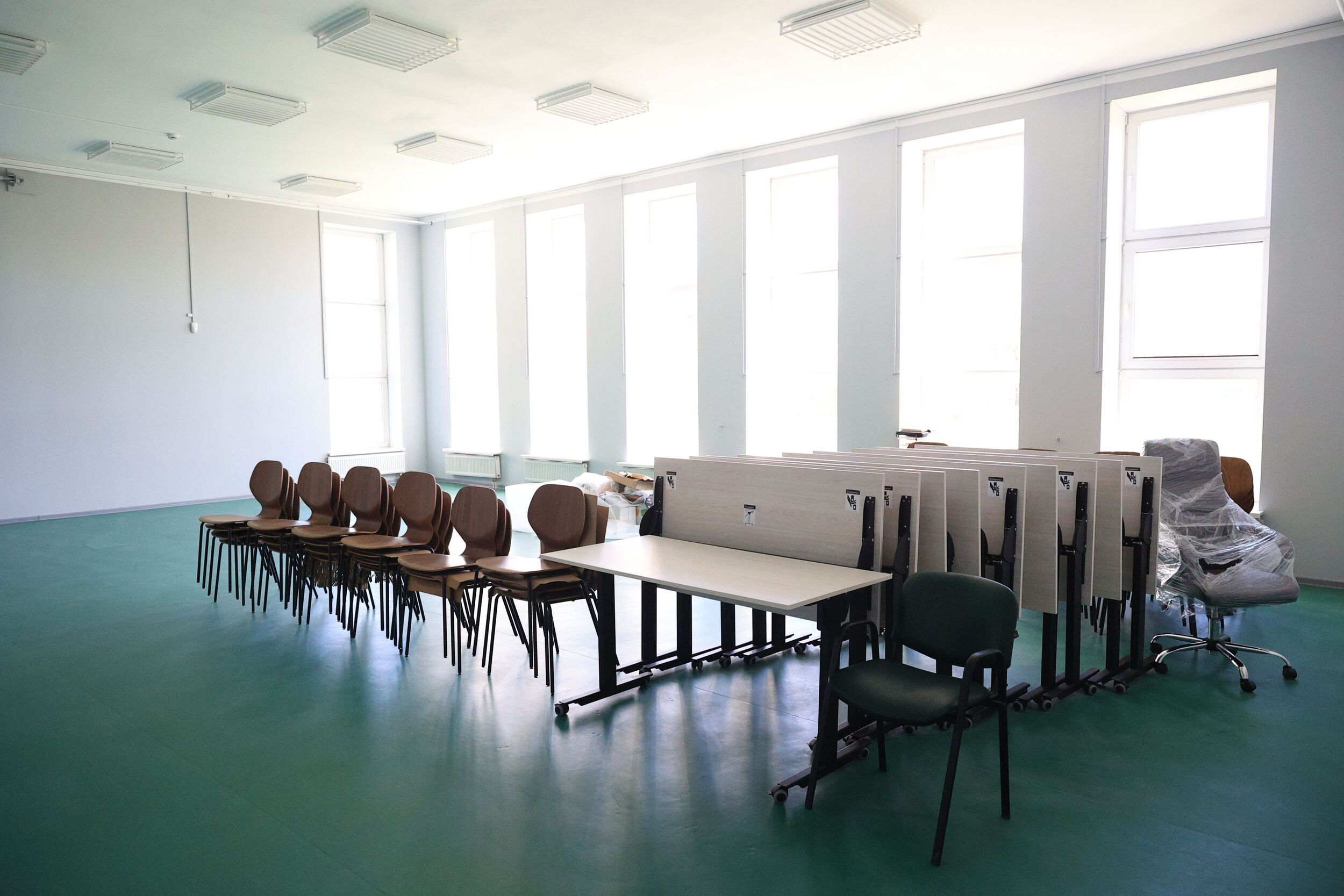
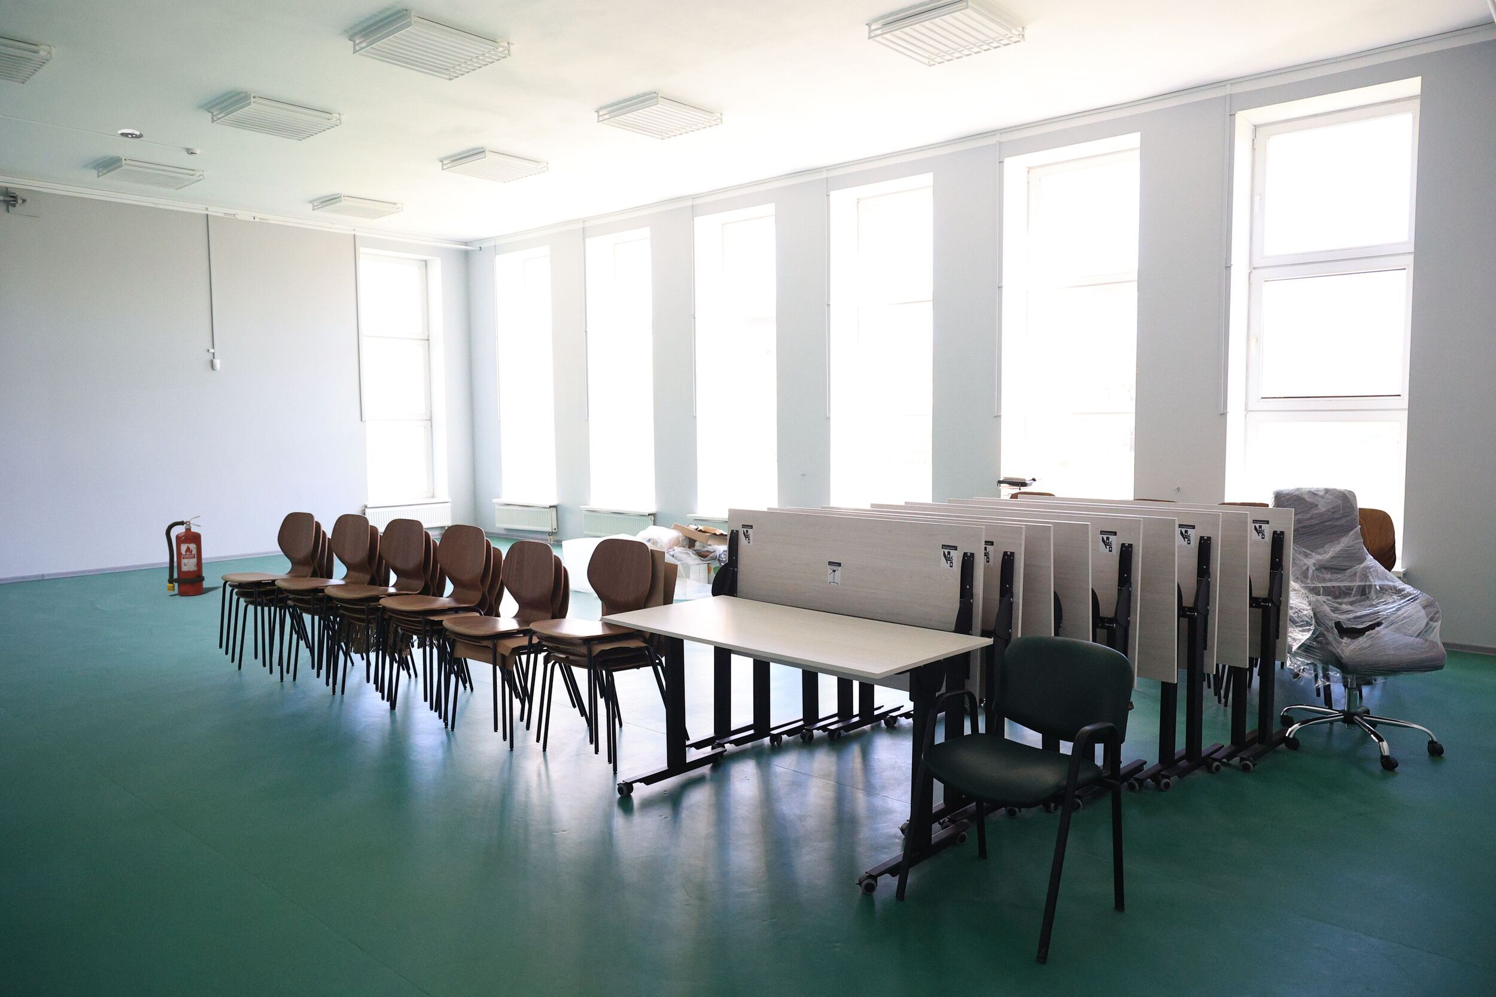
+ smoke detector (130, 132)
+ fire extinguisher (185, 555)
